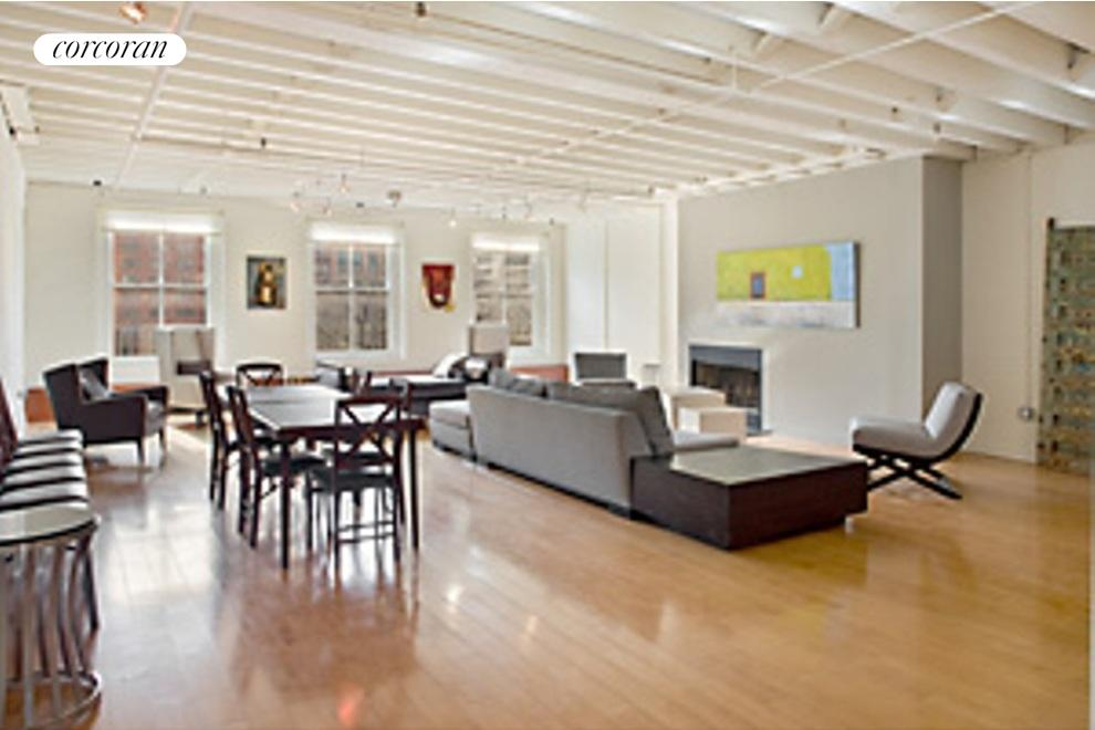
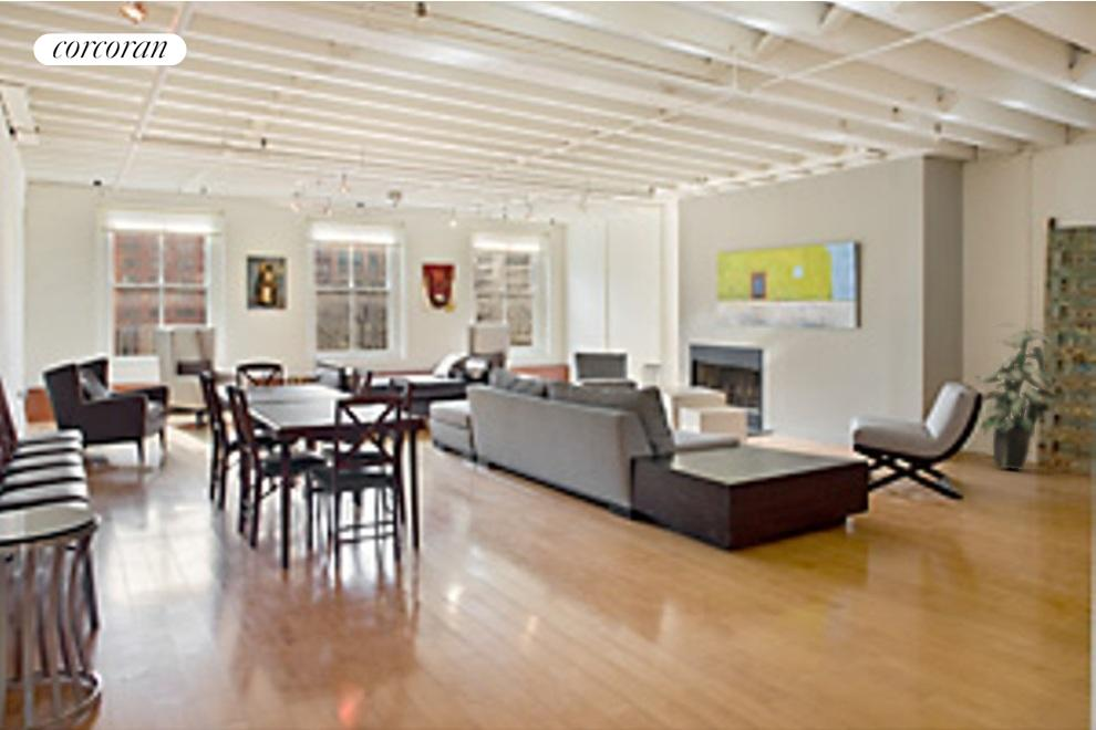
+ indoor plant (1013, 395)
